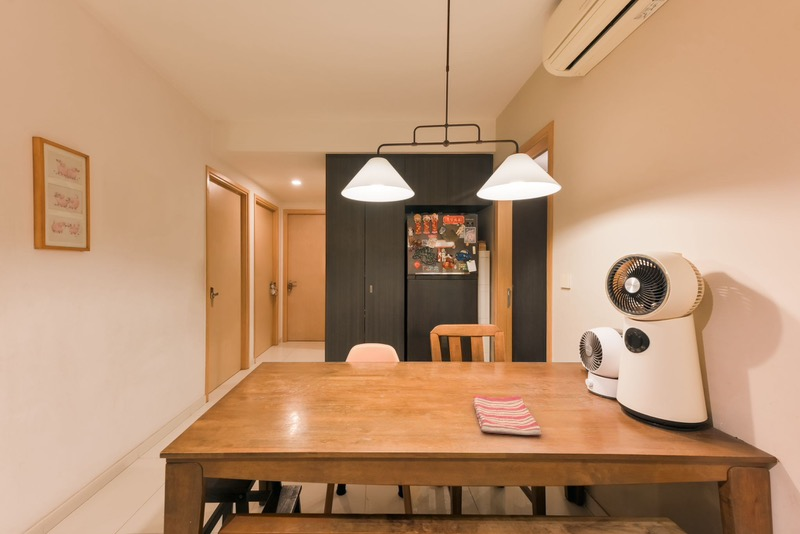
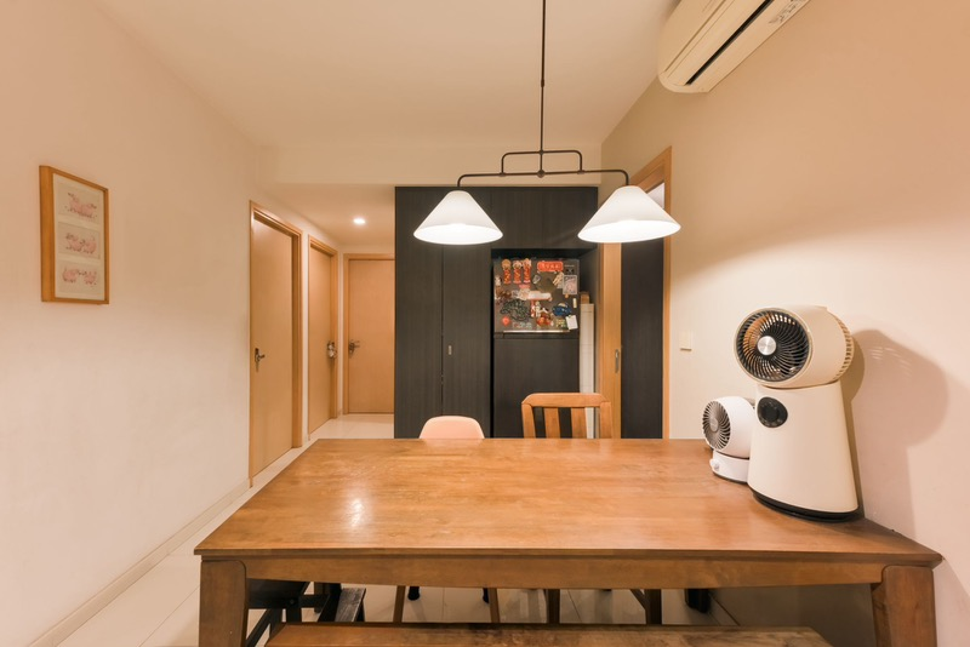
- dish towel (503, 412)
